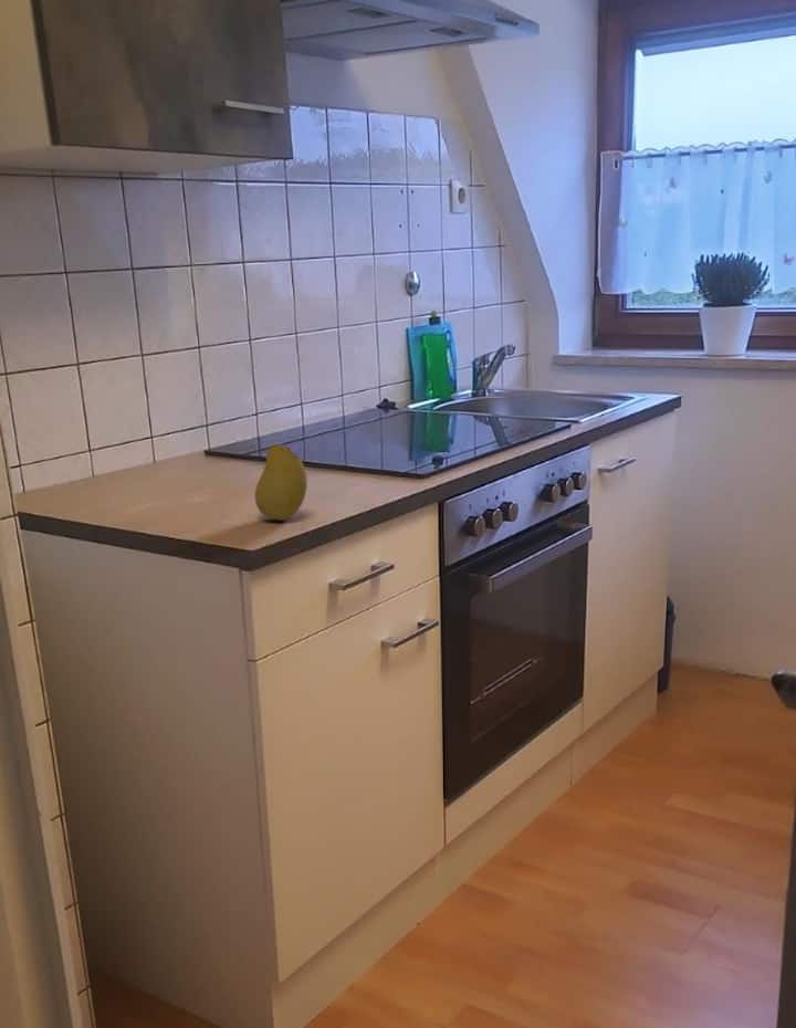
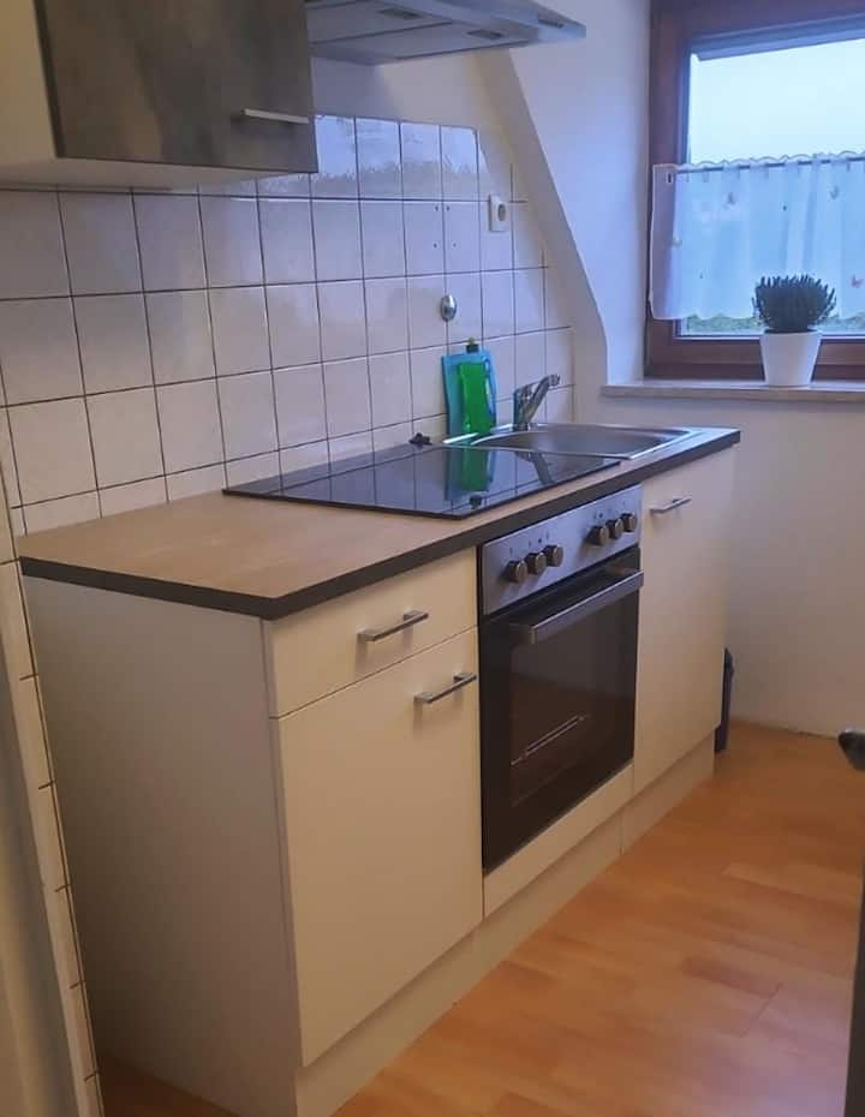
- fruit (280, 481)
